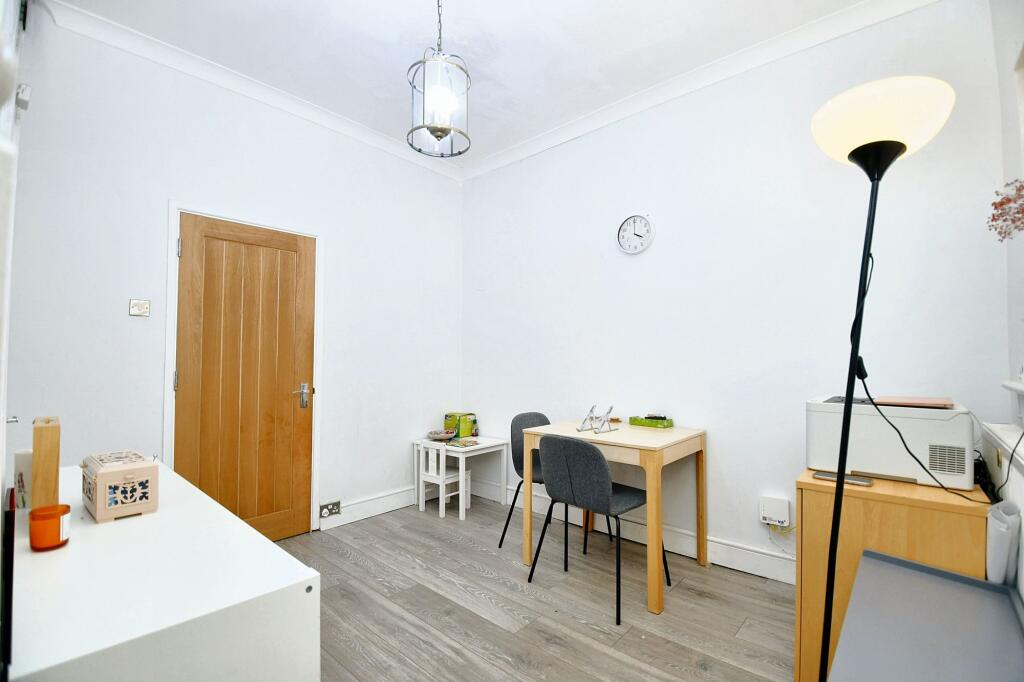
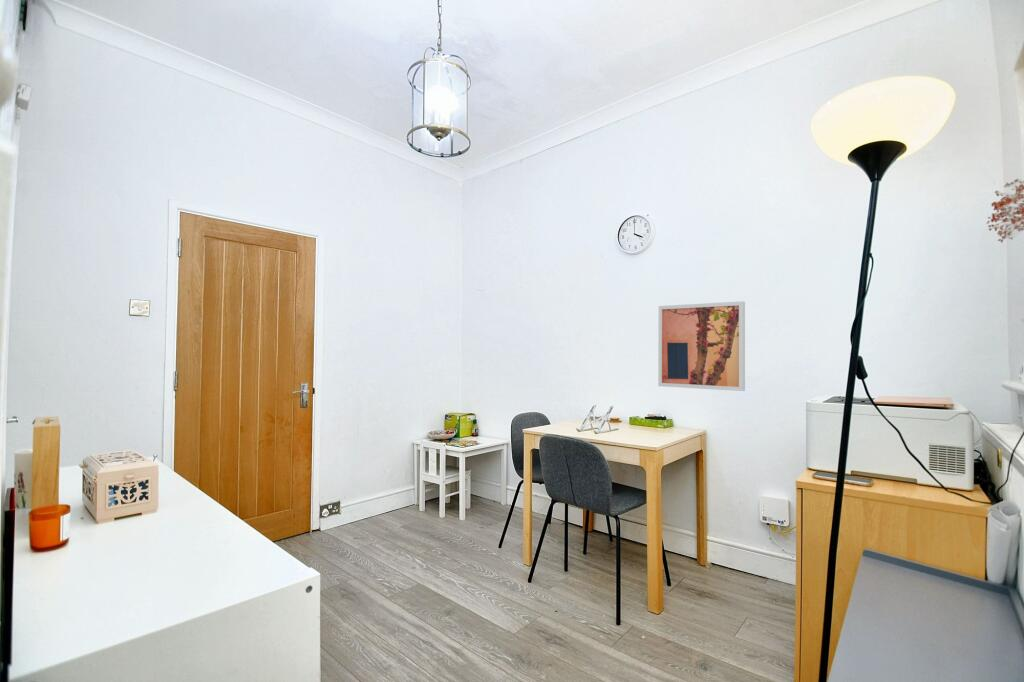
+ wall art (699, 346)
